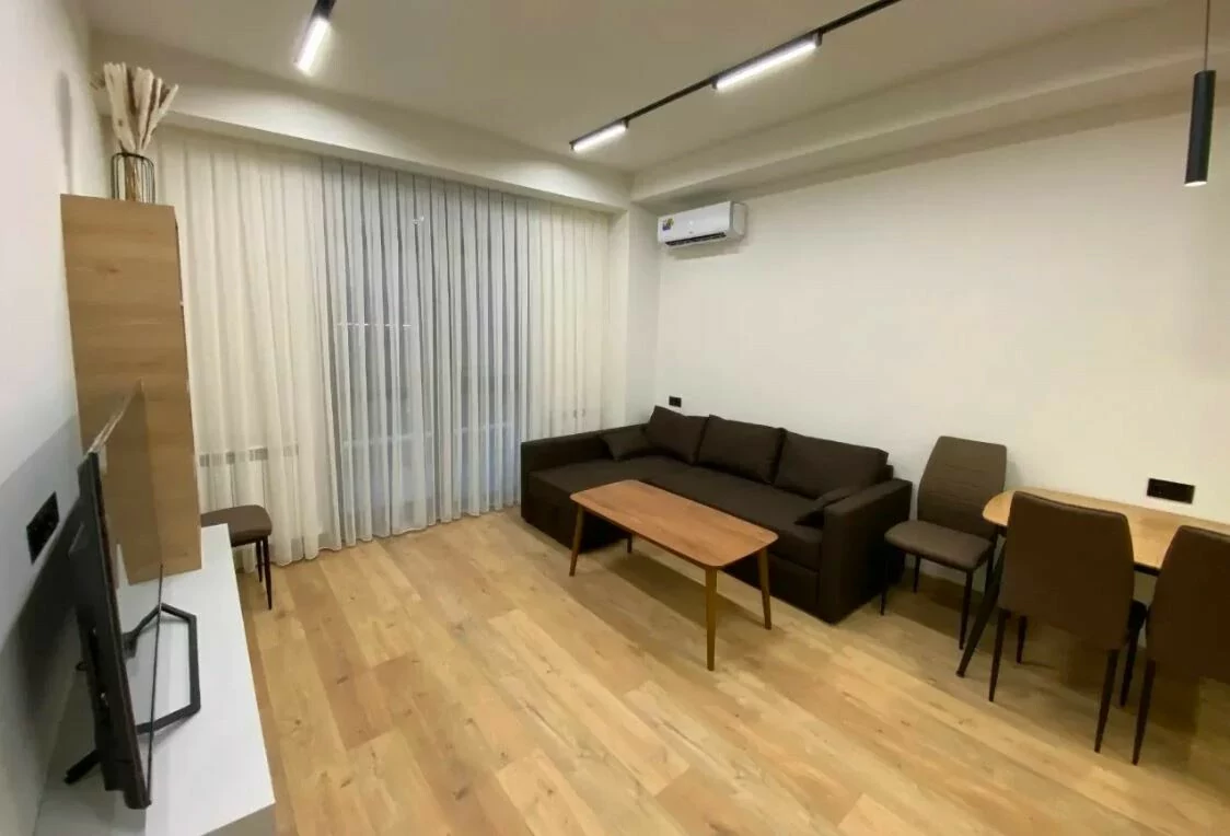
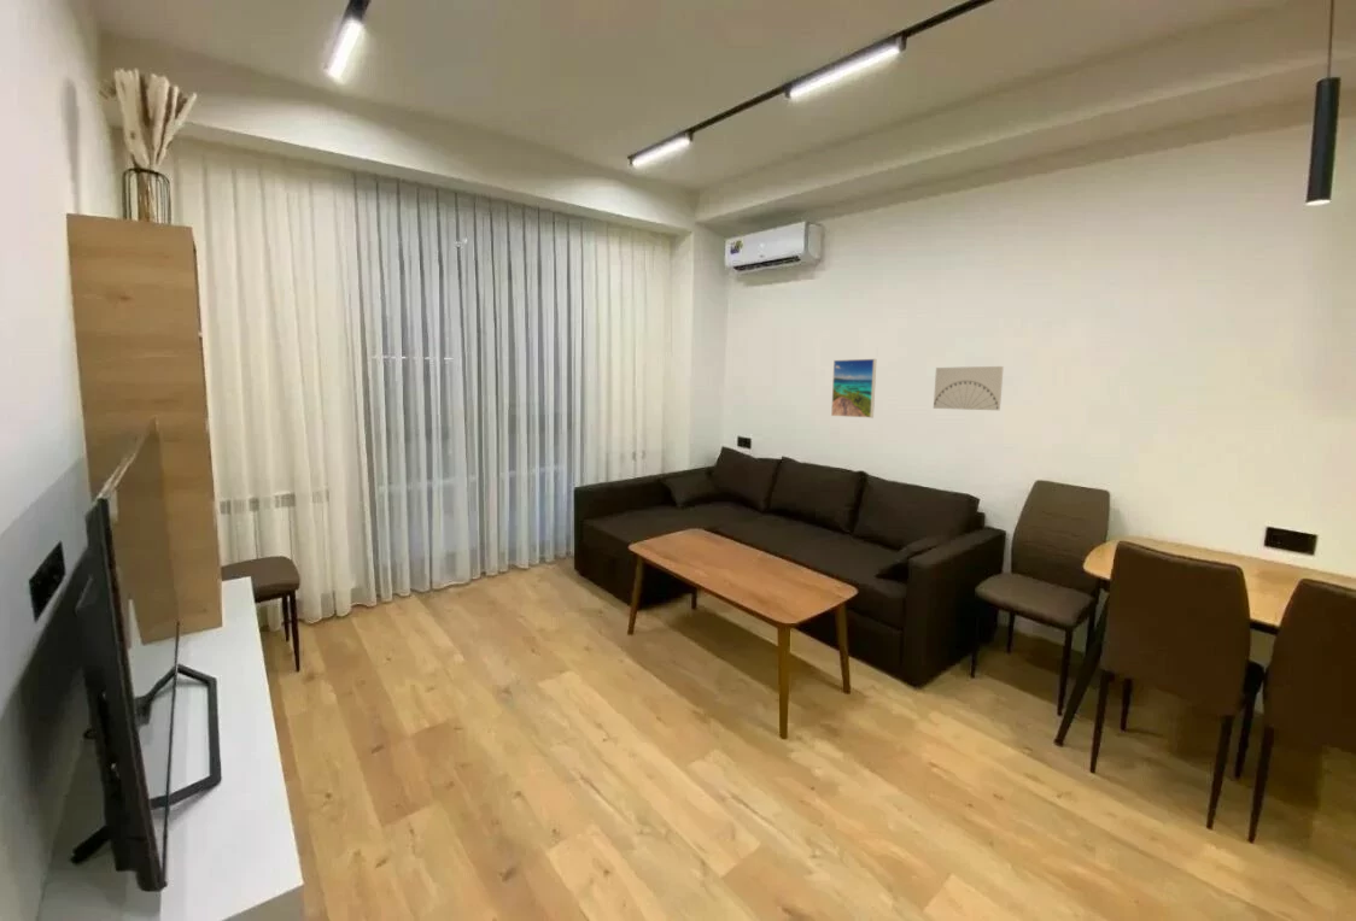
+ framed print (853, 388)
+ wall art (966, 388)
